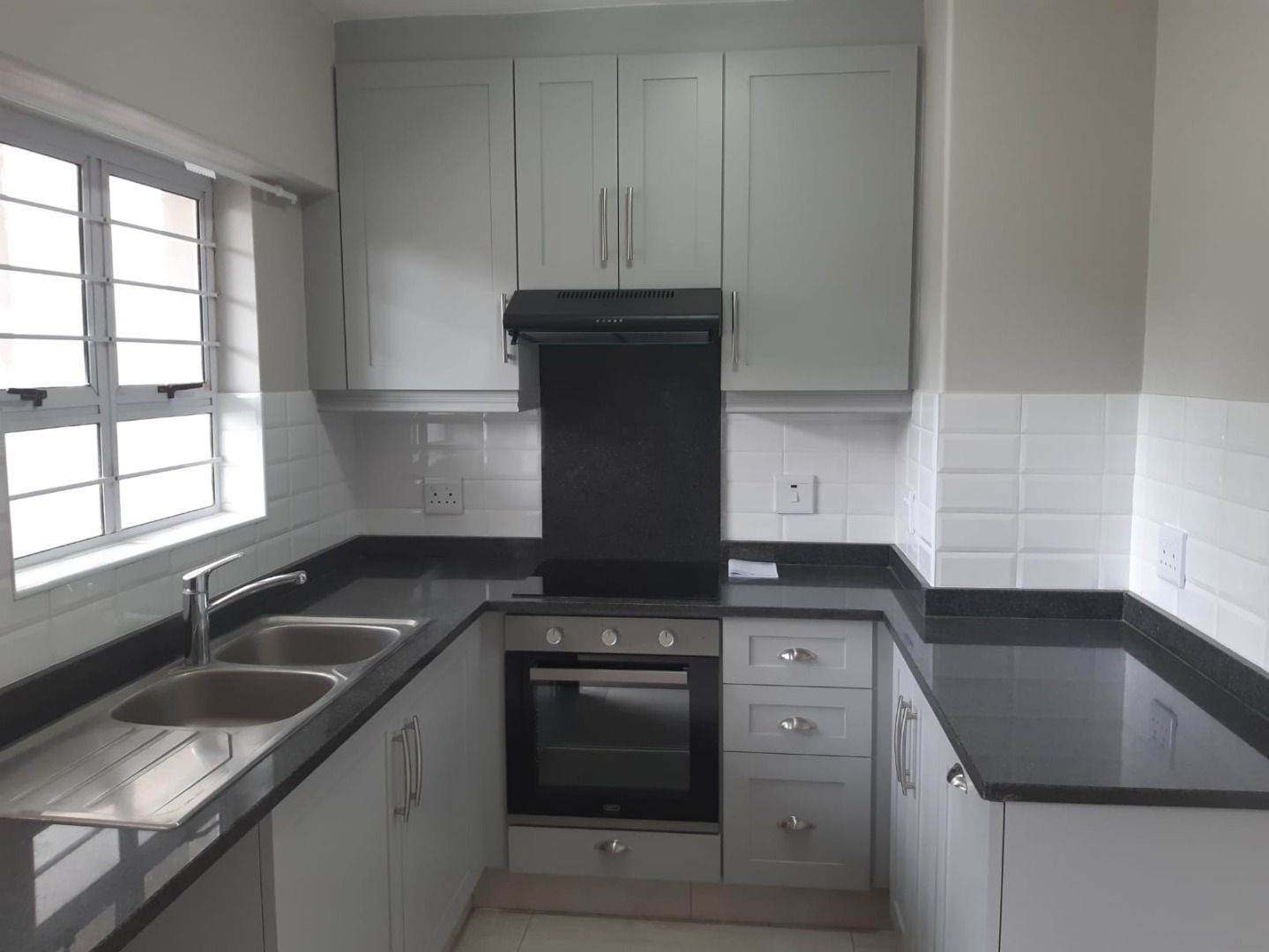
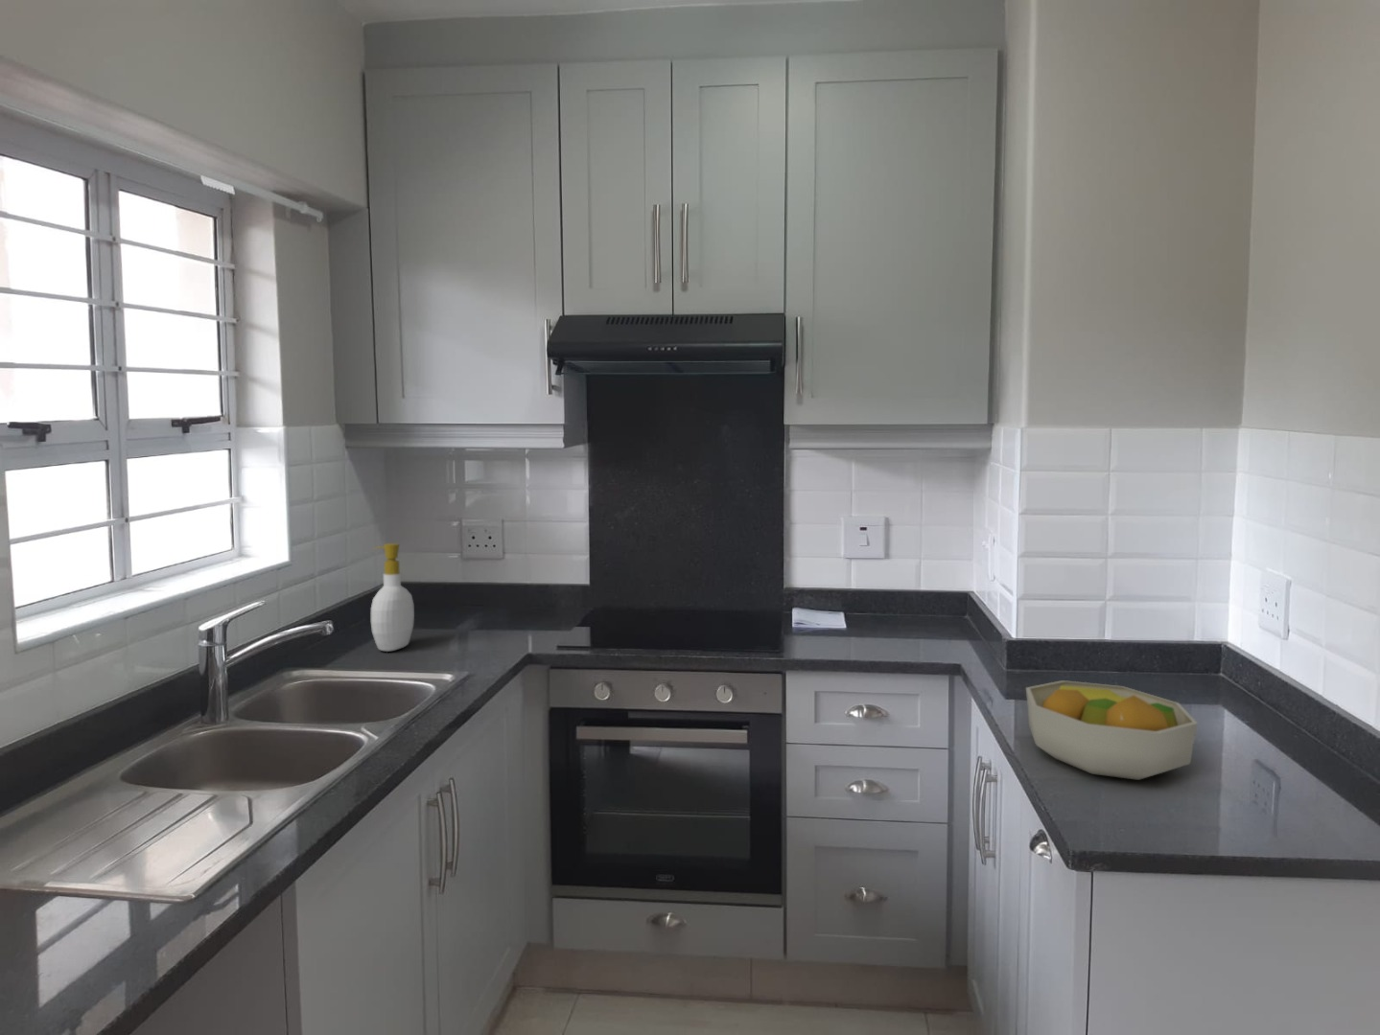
+ soap bottle (390, 596)
+ fruit bowl (1106, 718)
